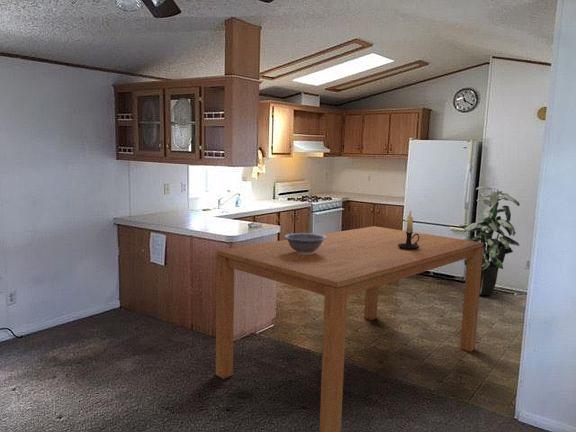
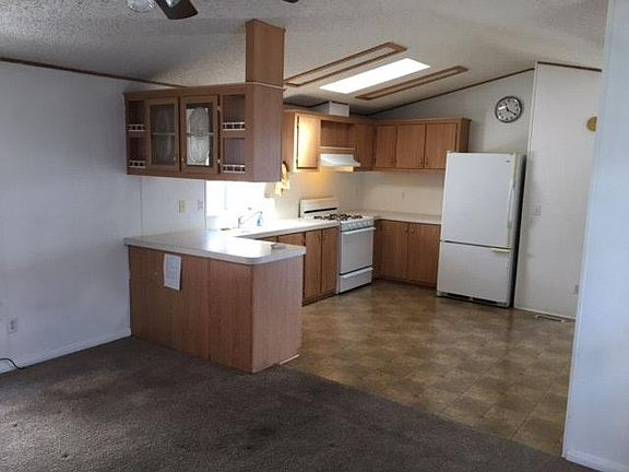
- dining table (365, 304)
- candle holder (411, 228)
- indoor plant (486, 240)
- decorative bowl (304, 244)
